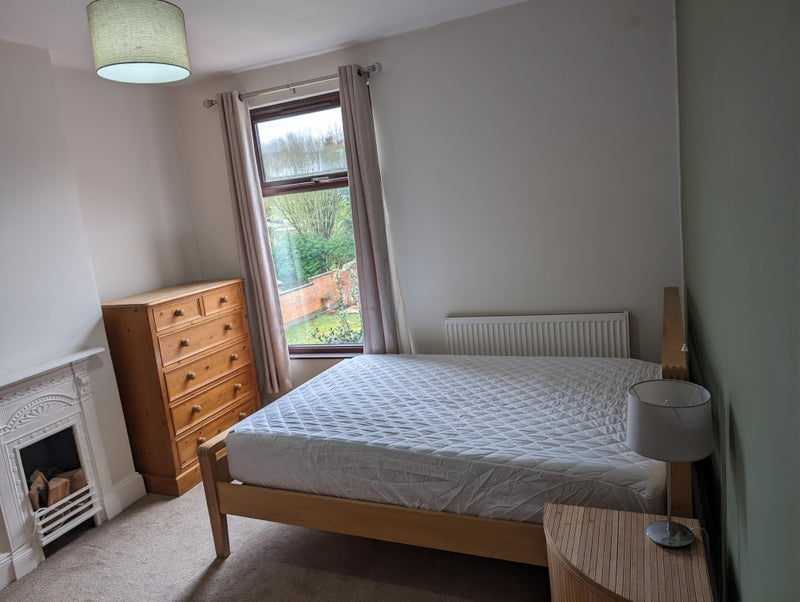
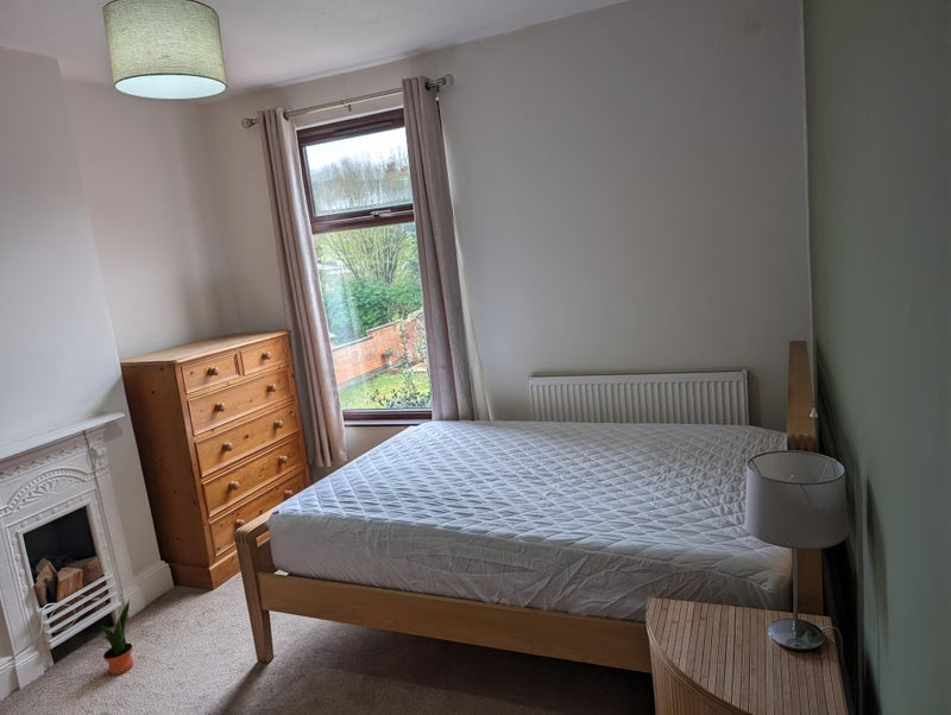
+ potted plant (119, 637)
